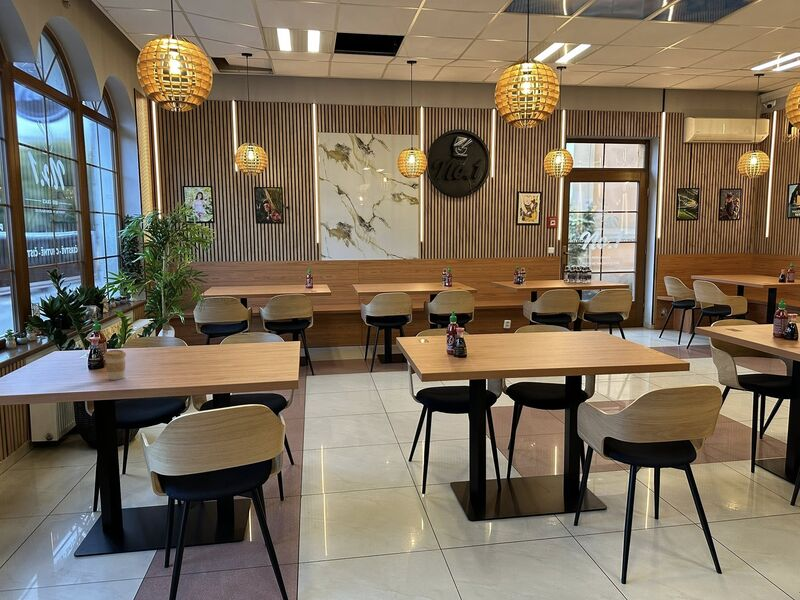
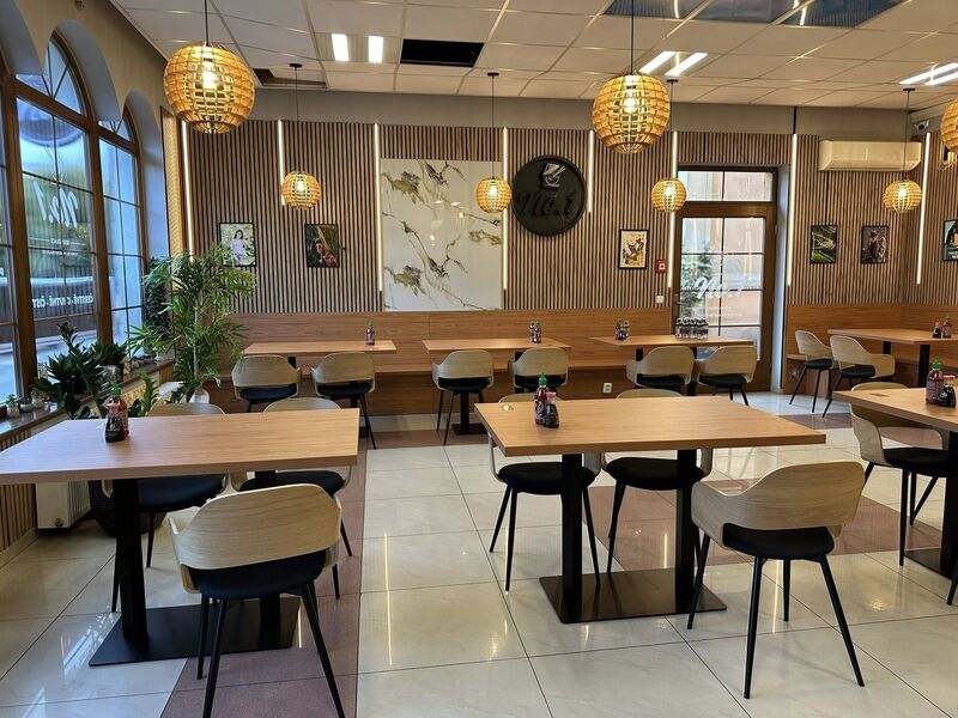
- coffee cup (115, 364)
